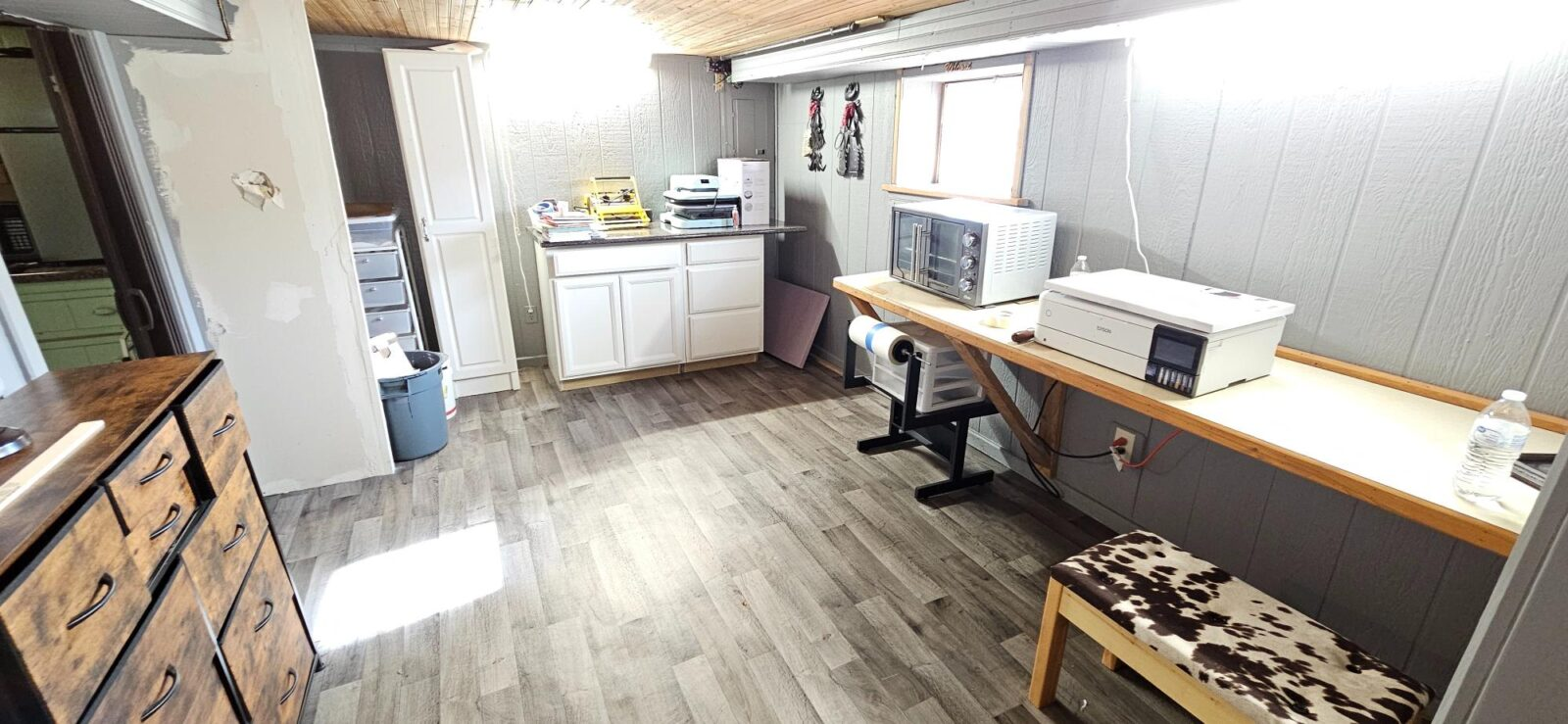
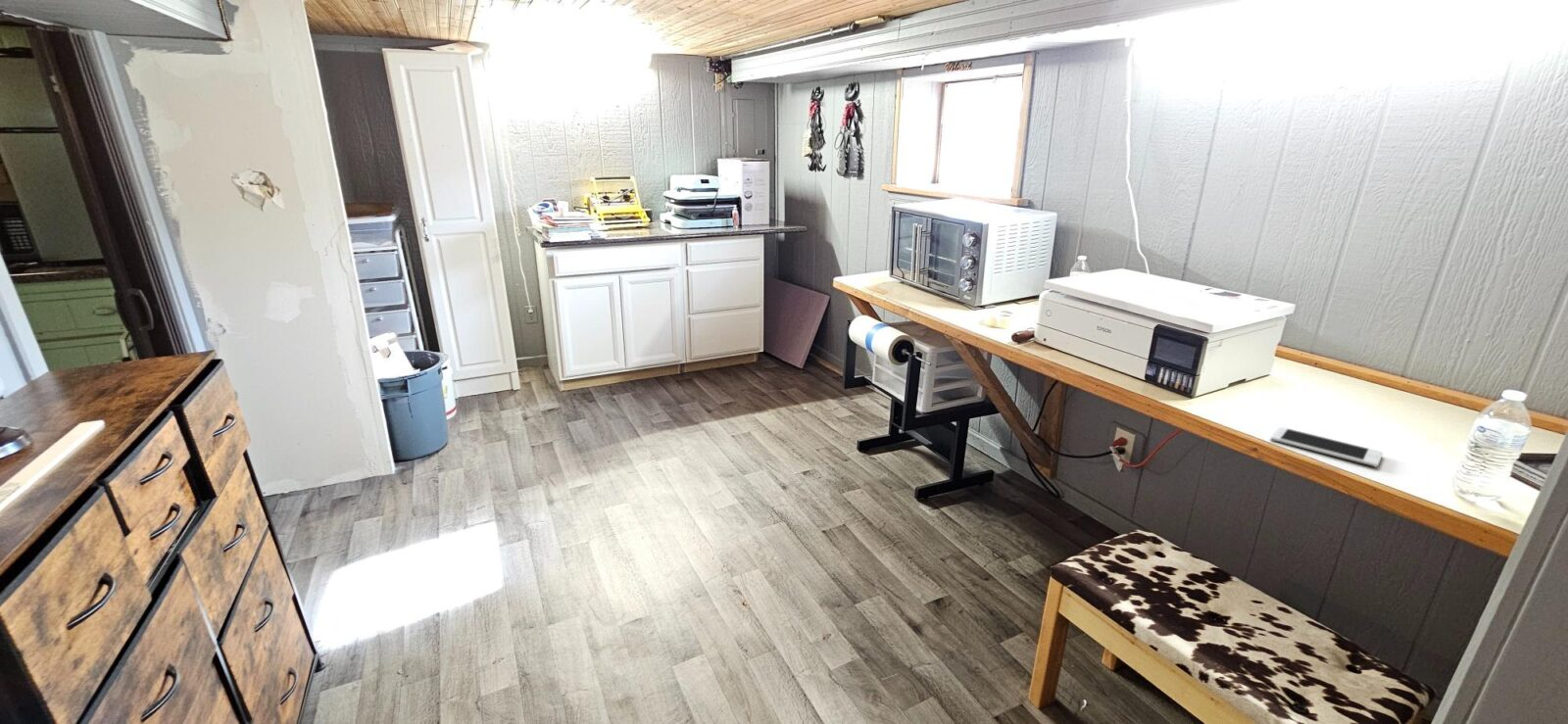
+ cell phone (1325, 445)
